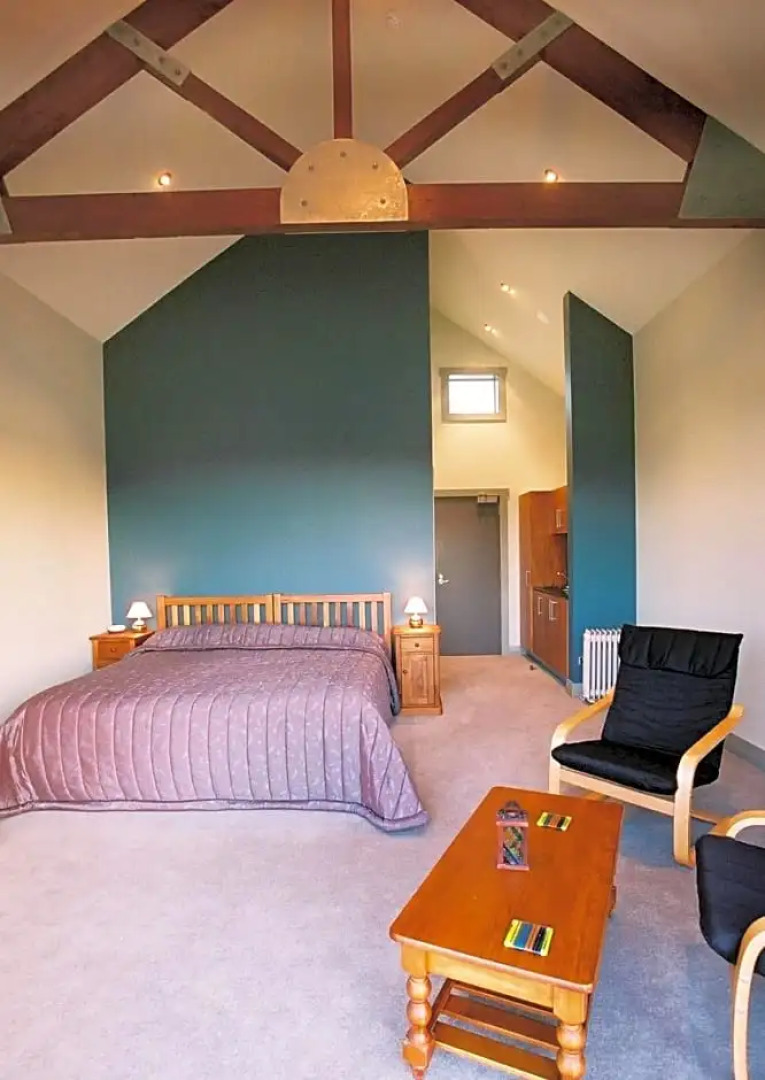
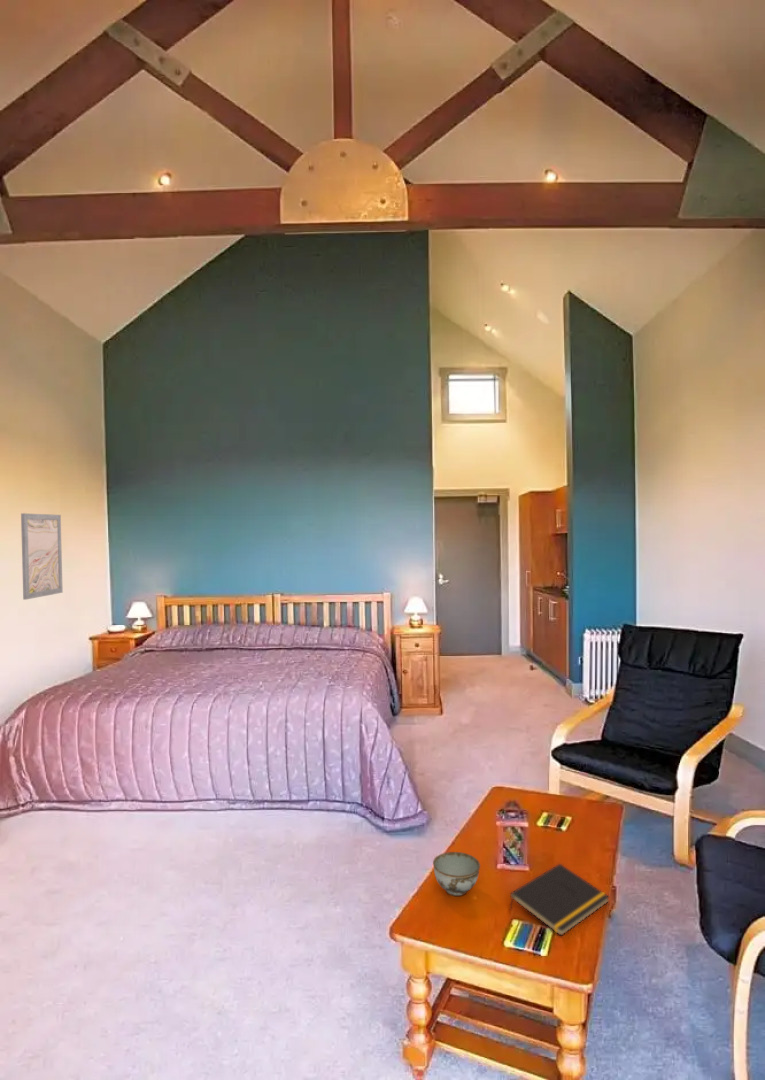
+ notepad (560, 896)
+ bowl (456, 876)
+ wall art (42, 555)
